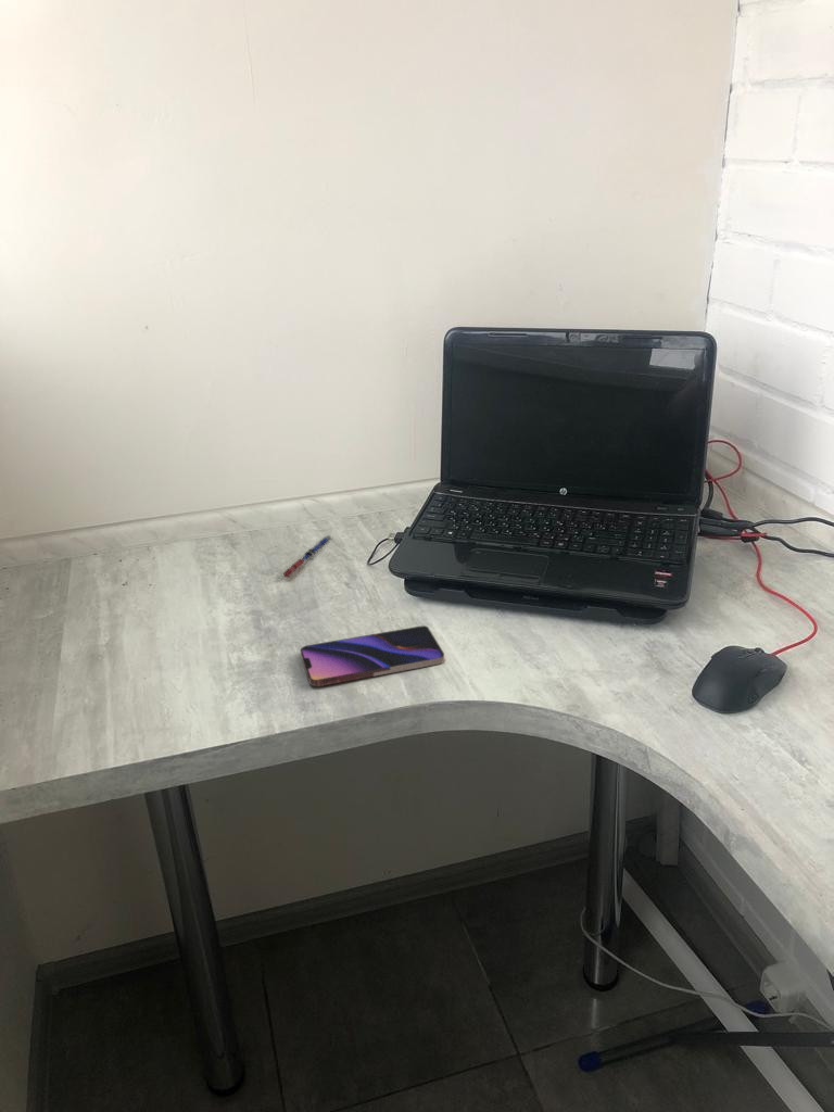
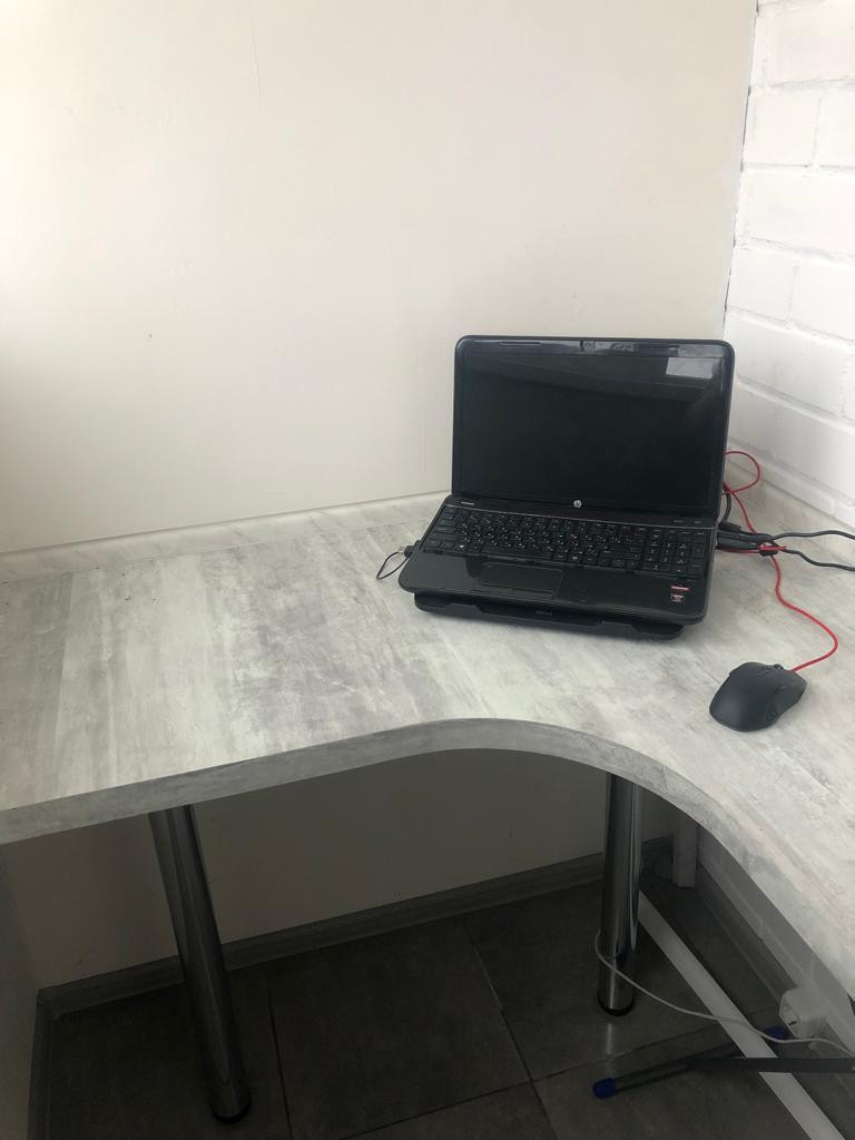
- smartphone (371, 655)
- pen (307, 554)
